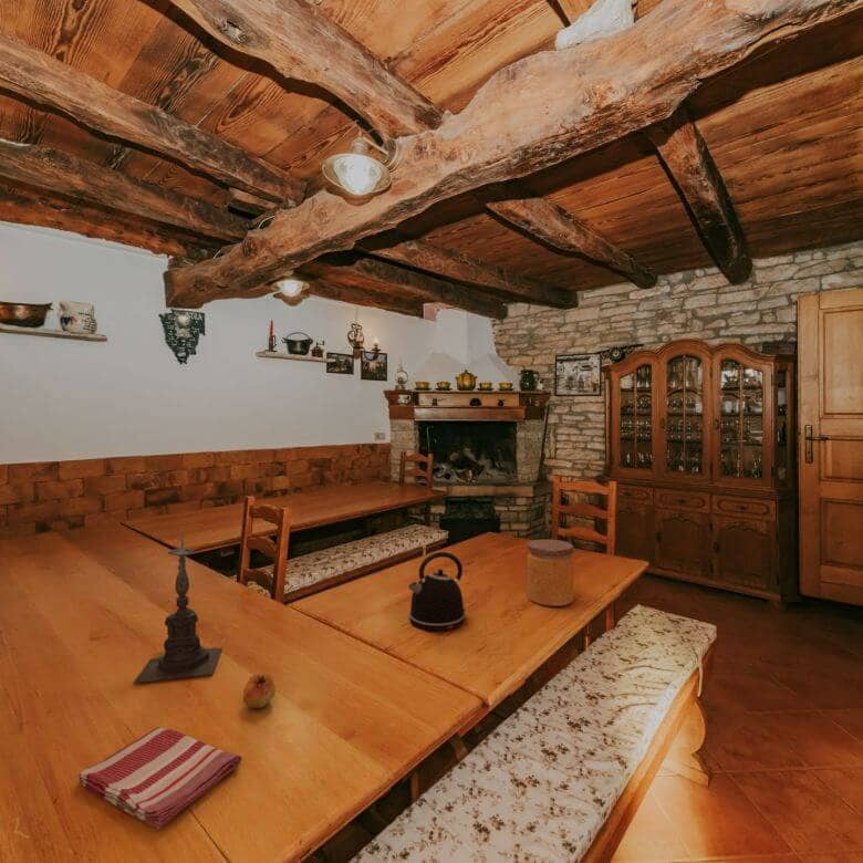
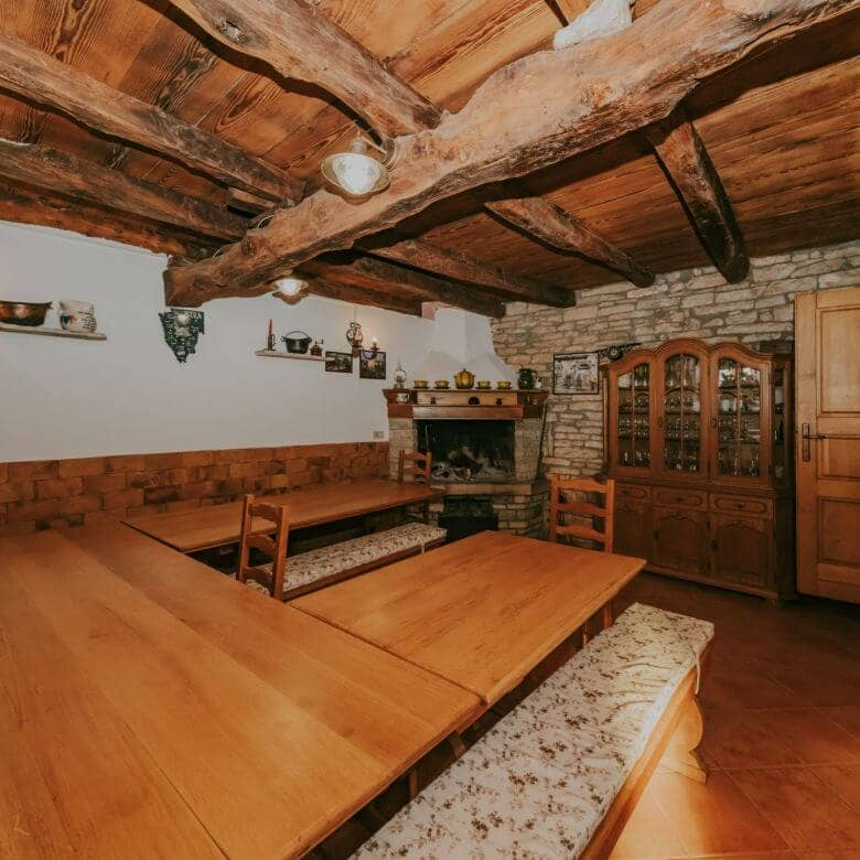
- candle holder (181, 597)
- kettle (437, 585)
- fruit (259, 688)
- jar (550, 571)
- dish towel (160, 768)
